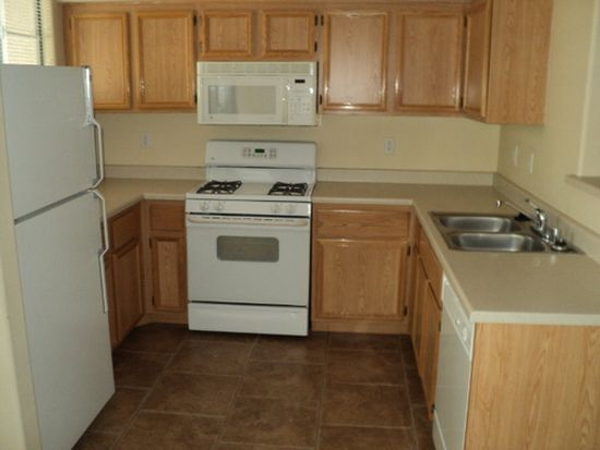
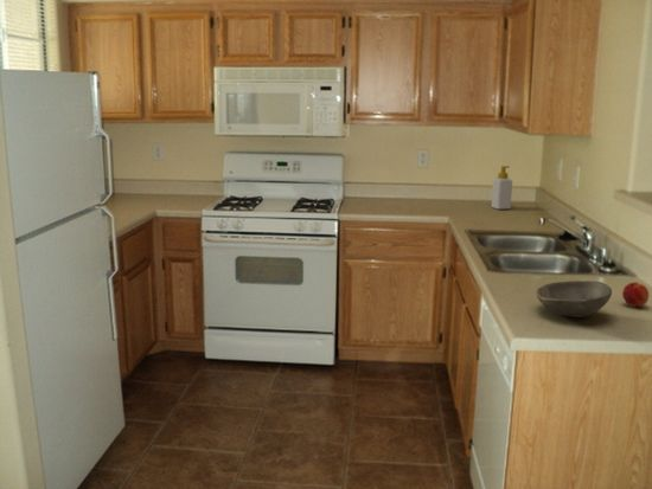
+ soap bottle (501, 187)
+ bowl (571, 300)
+ peach (635, 294)
